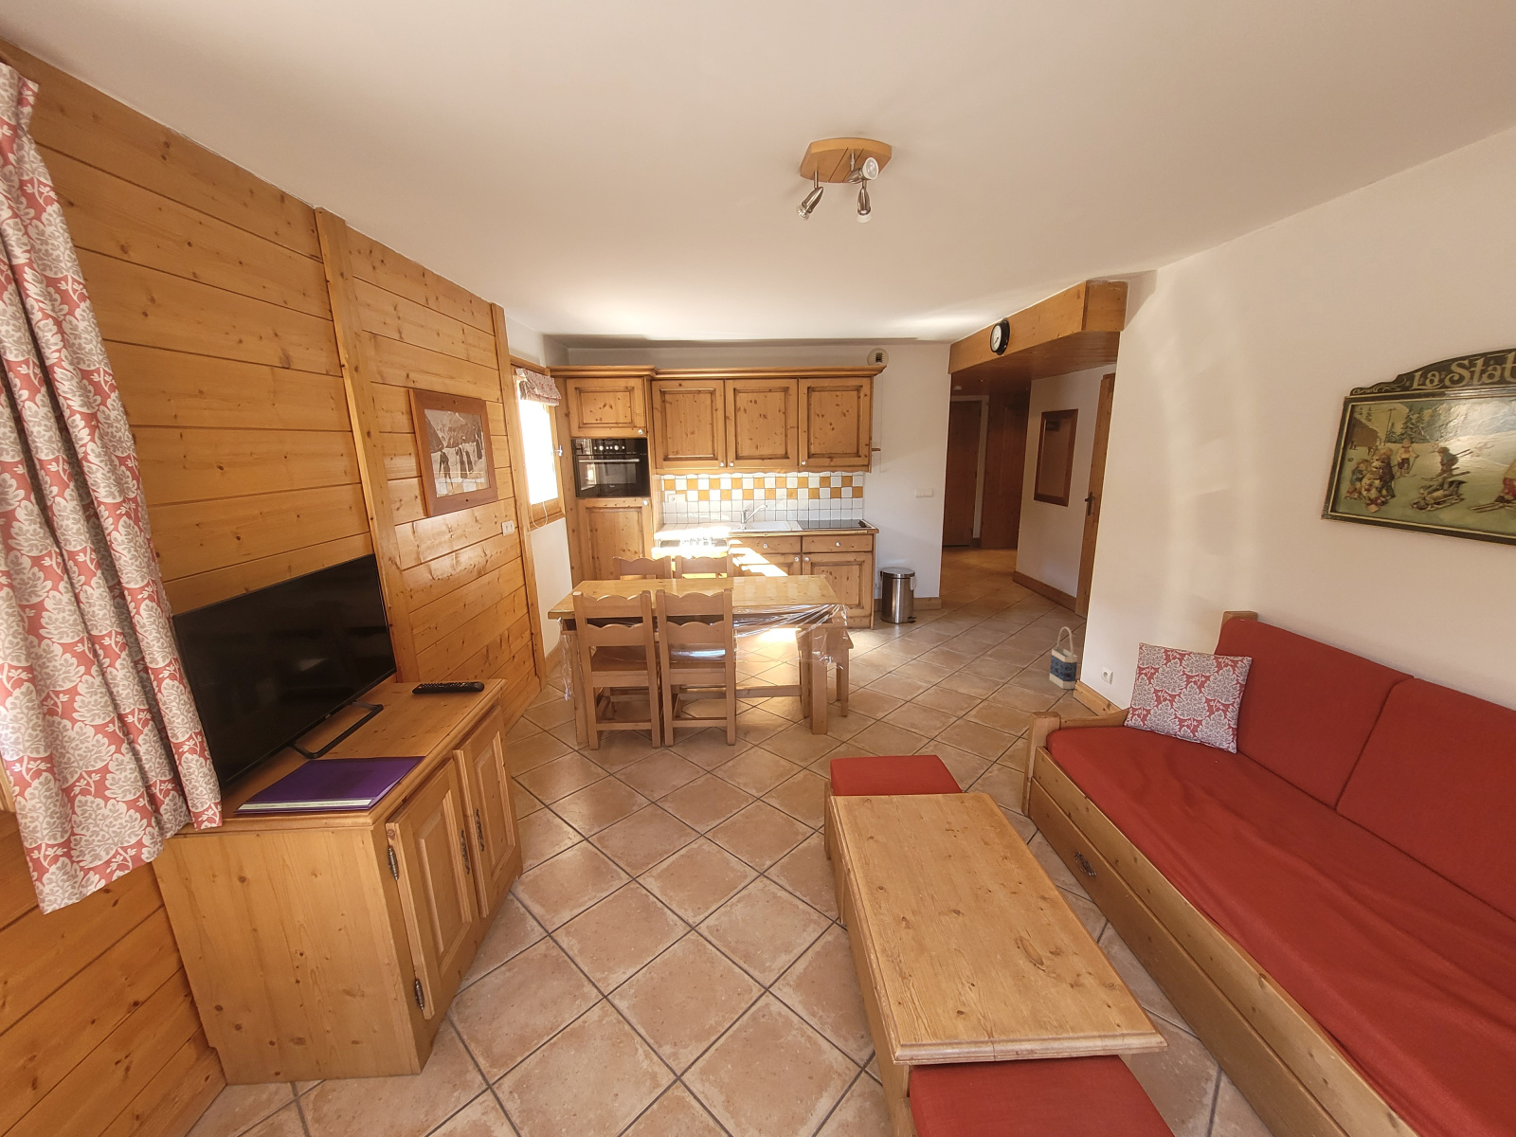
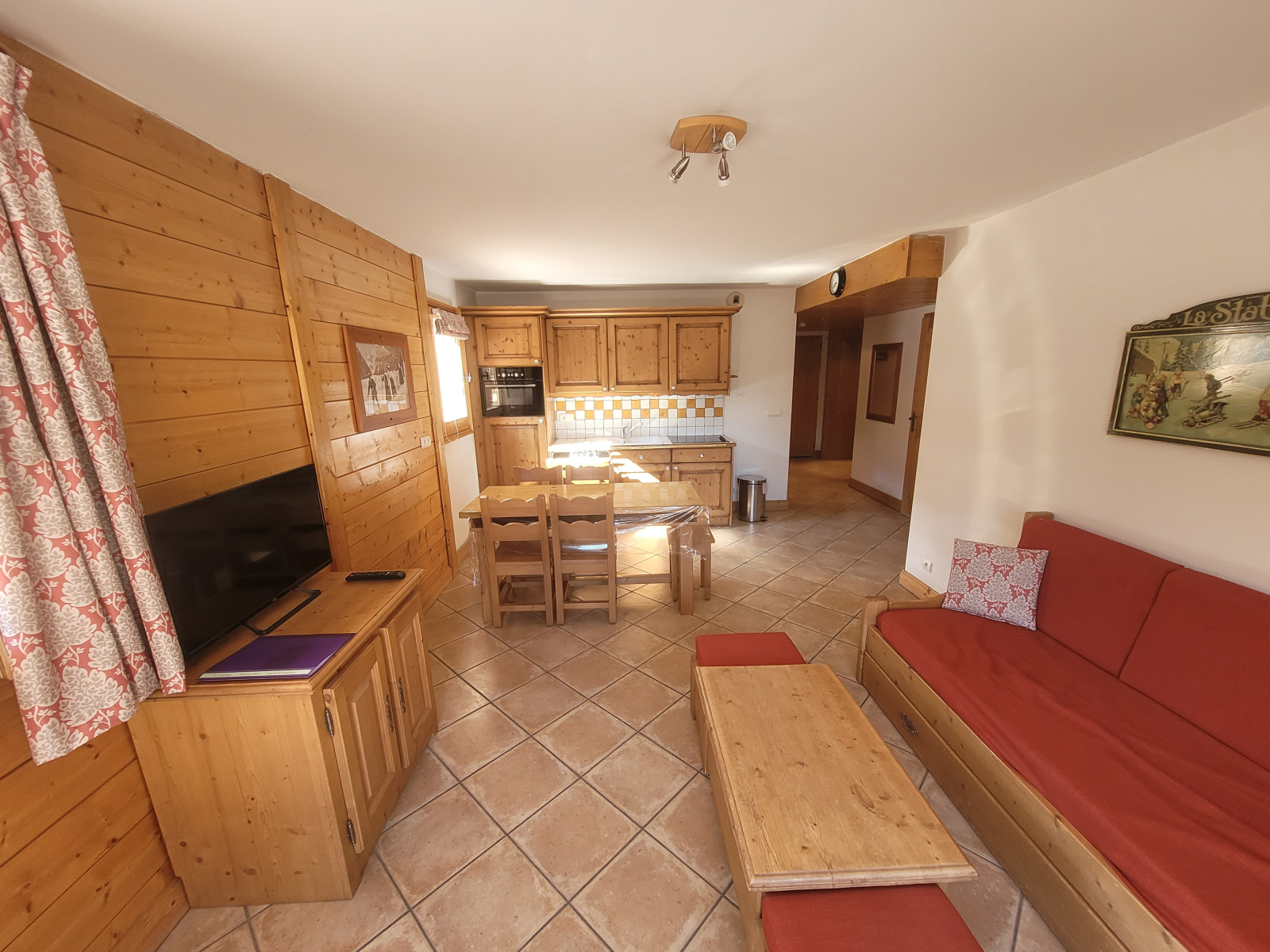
- bag (1064, 656)
